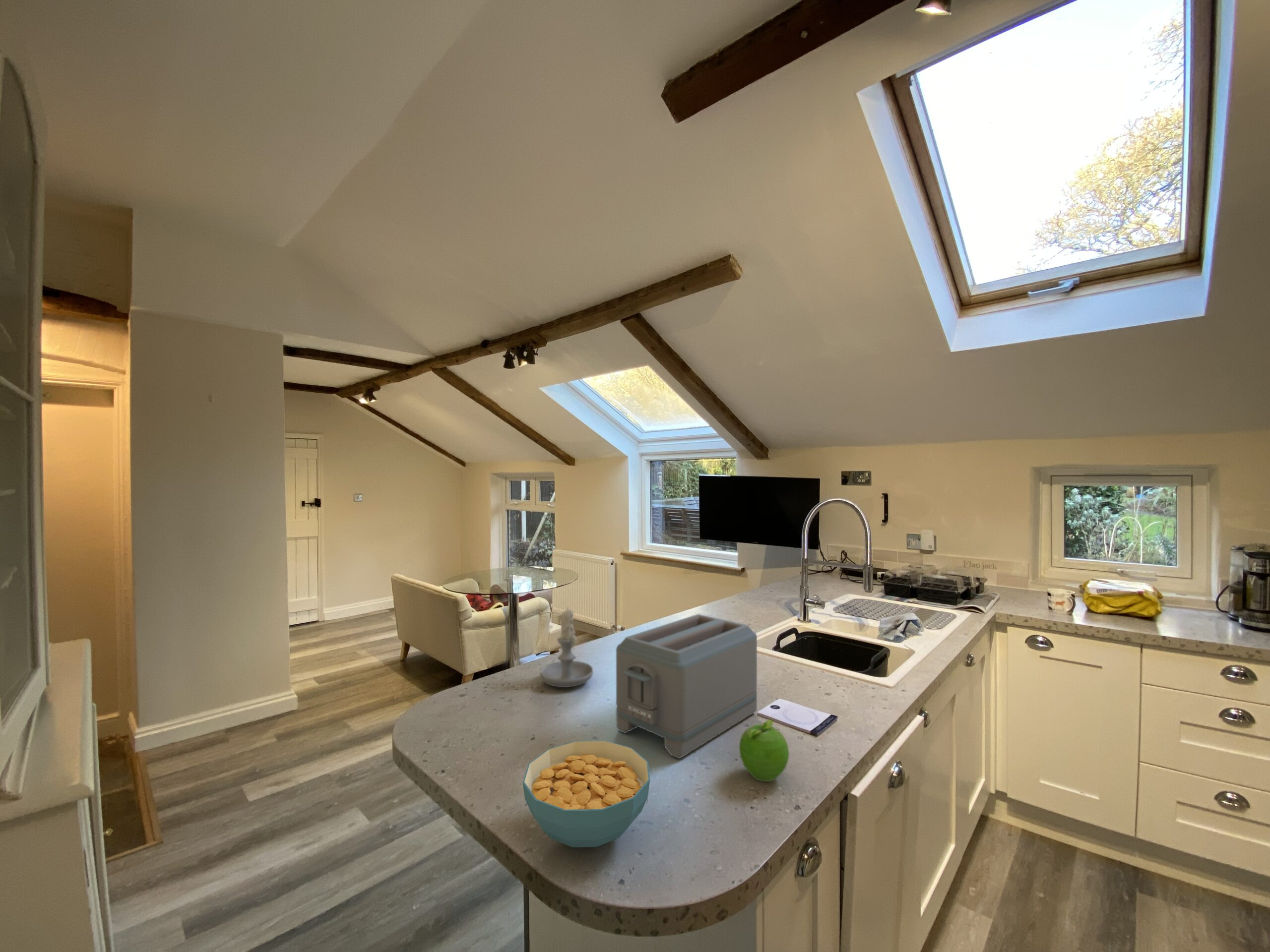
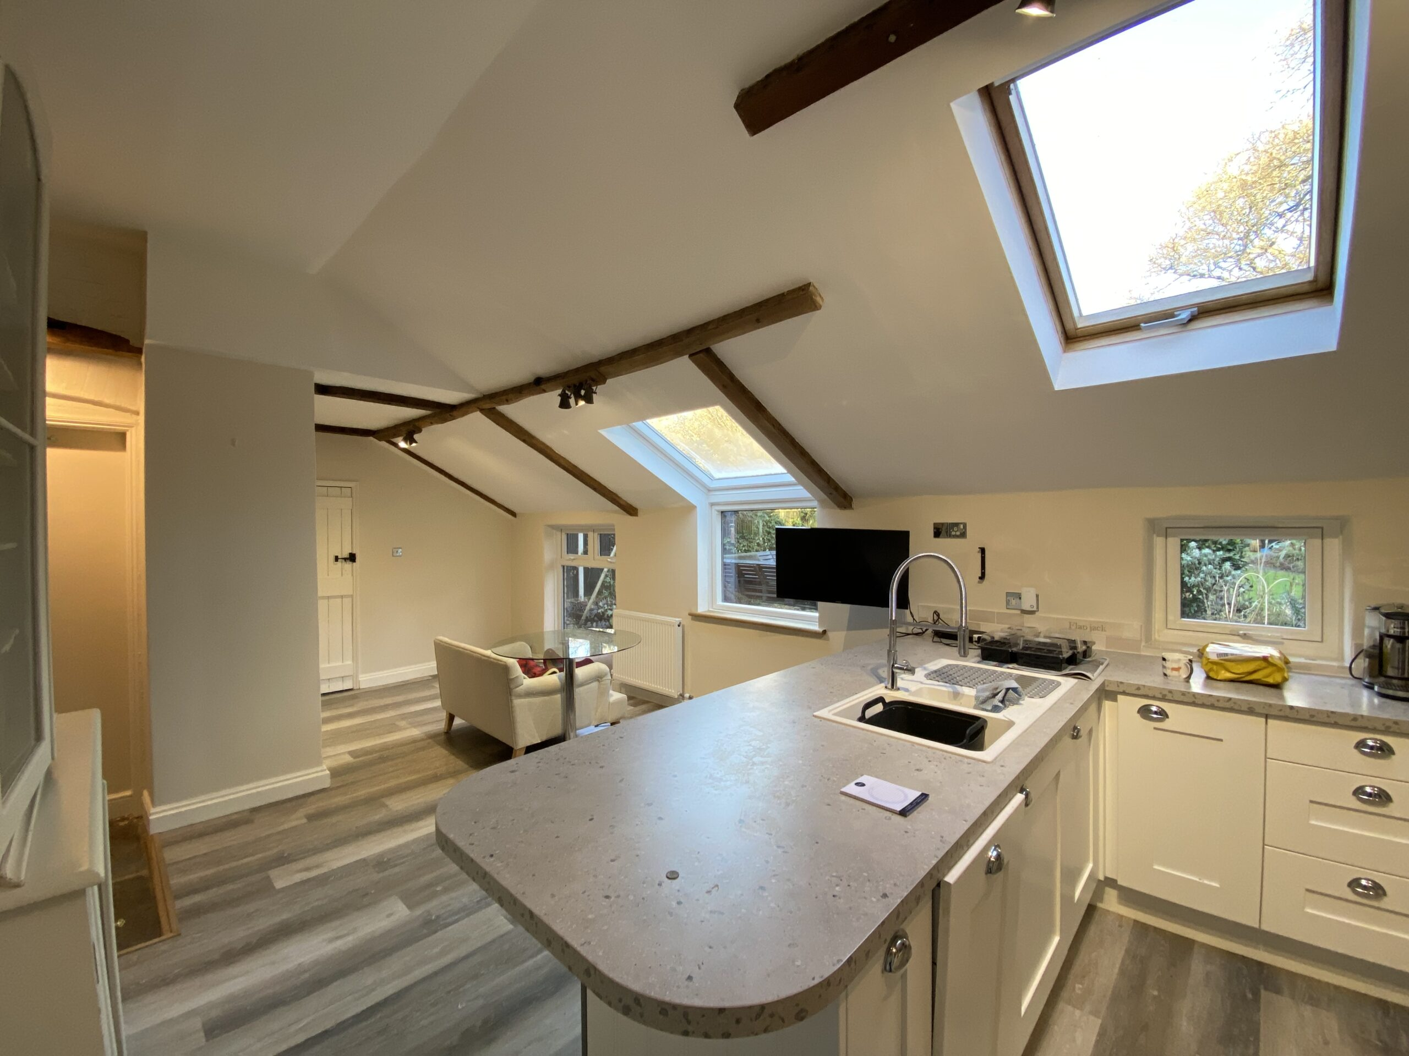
- fruit (763, 749)
- candle (567, 644)
- cereal bowl (587, 802)
- toaster (684, 678)
